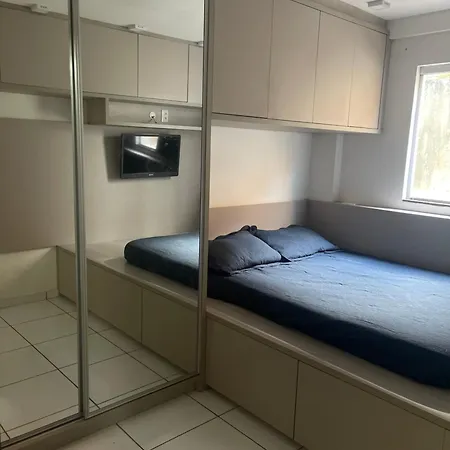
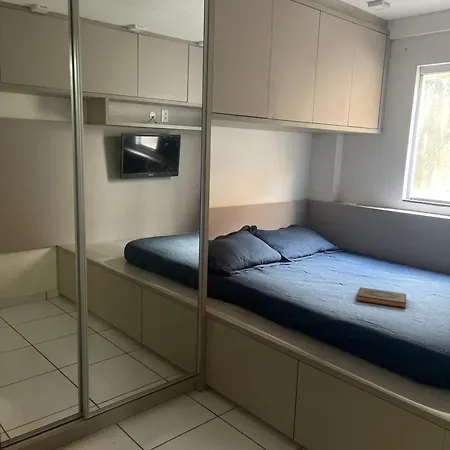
+ hardback book (381, 296)
